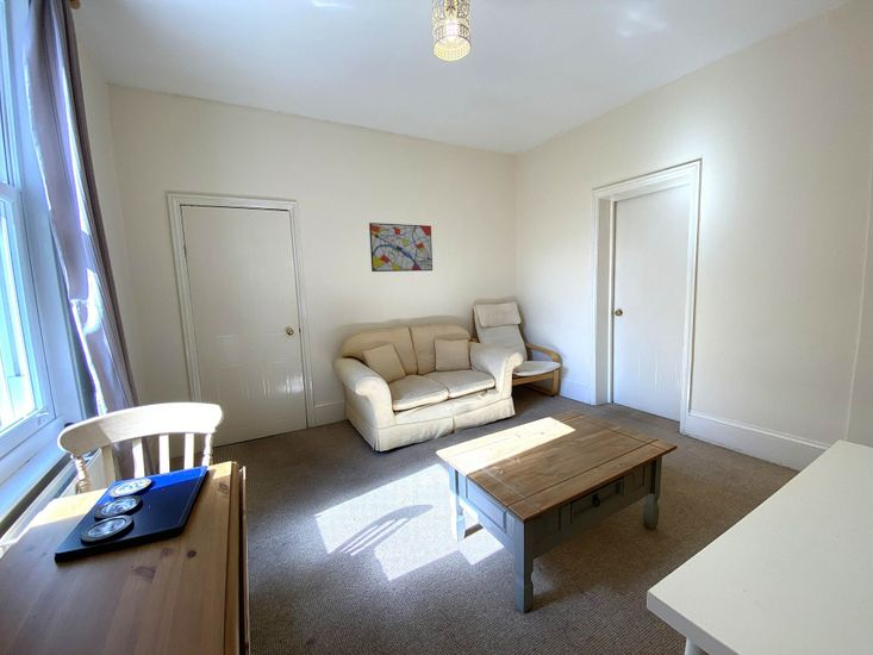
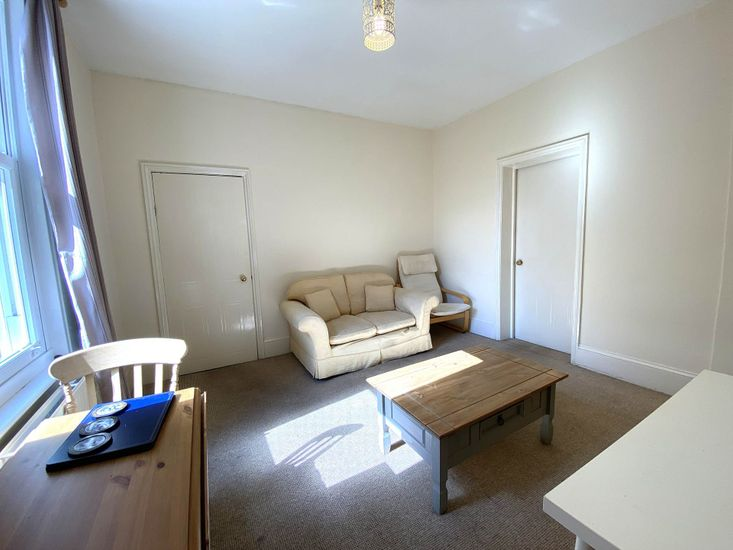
- wall art (401, 248)
